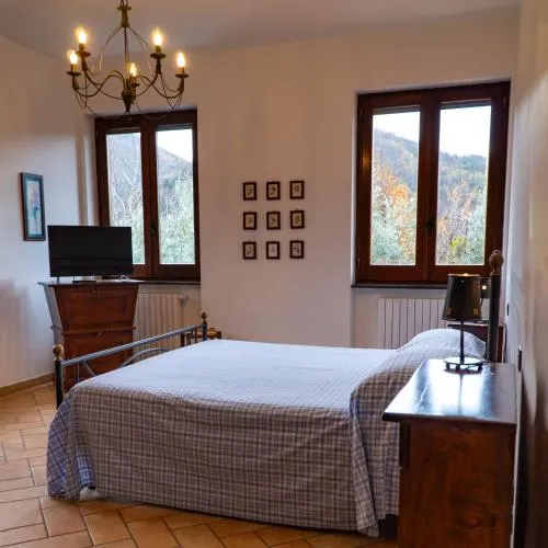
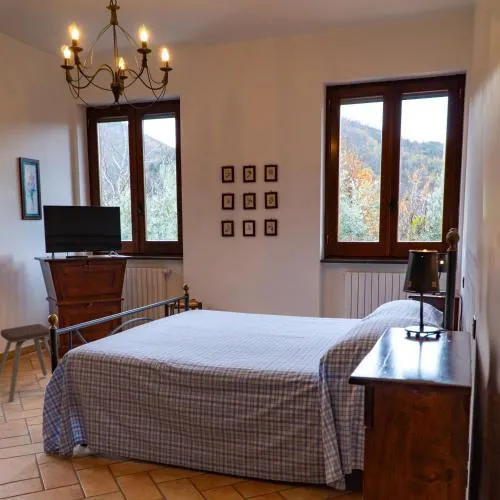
+ music stool (19, 359)
